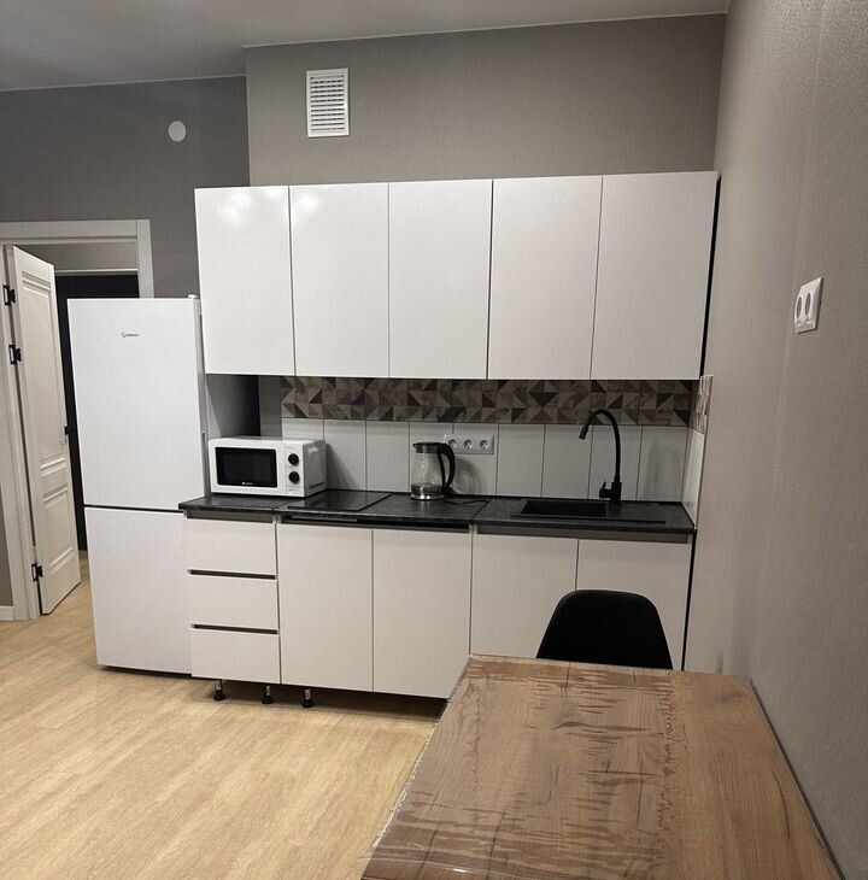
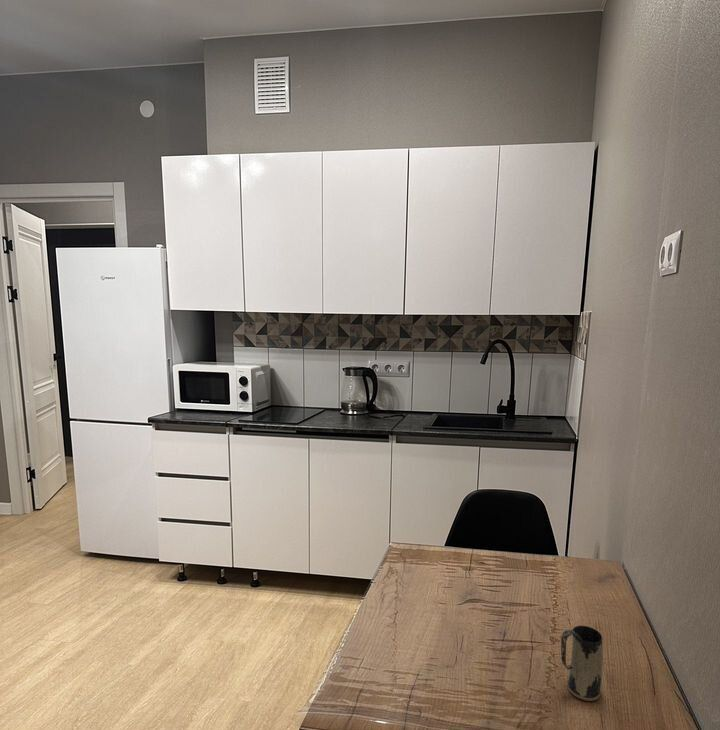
+ mug (580, 660)
